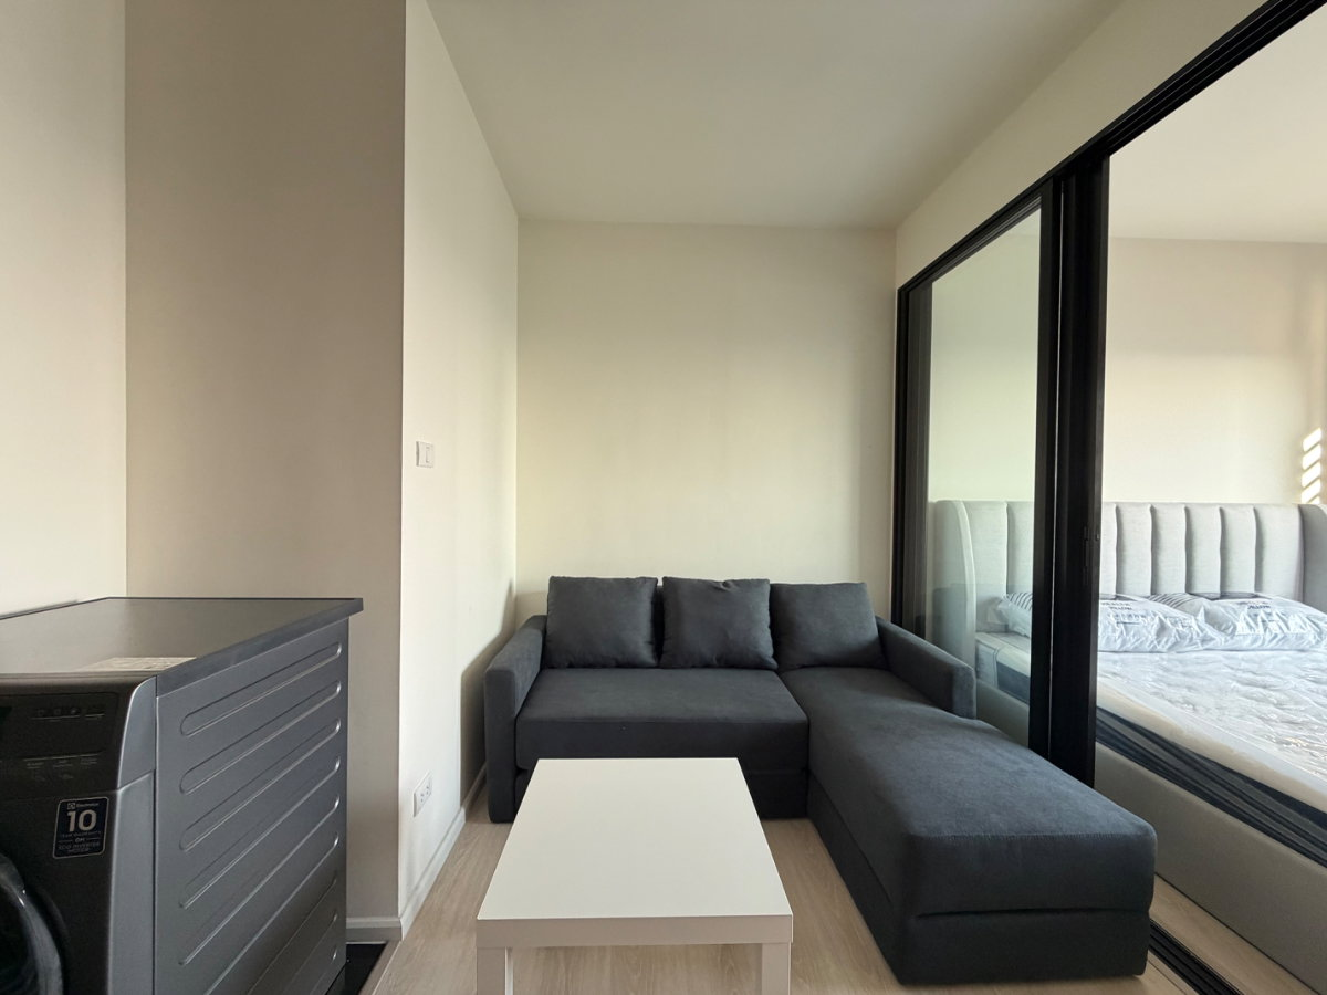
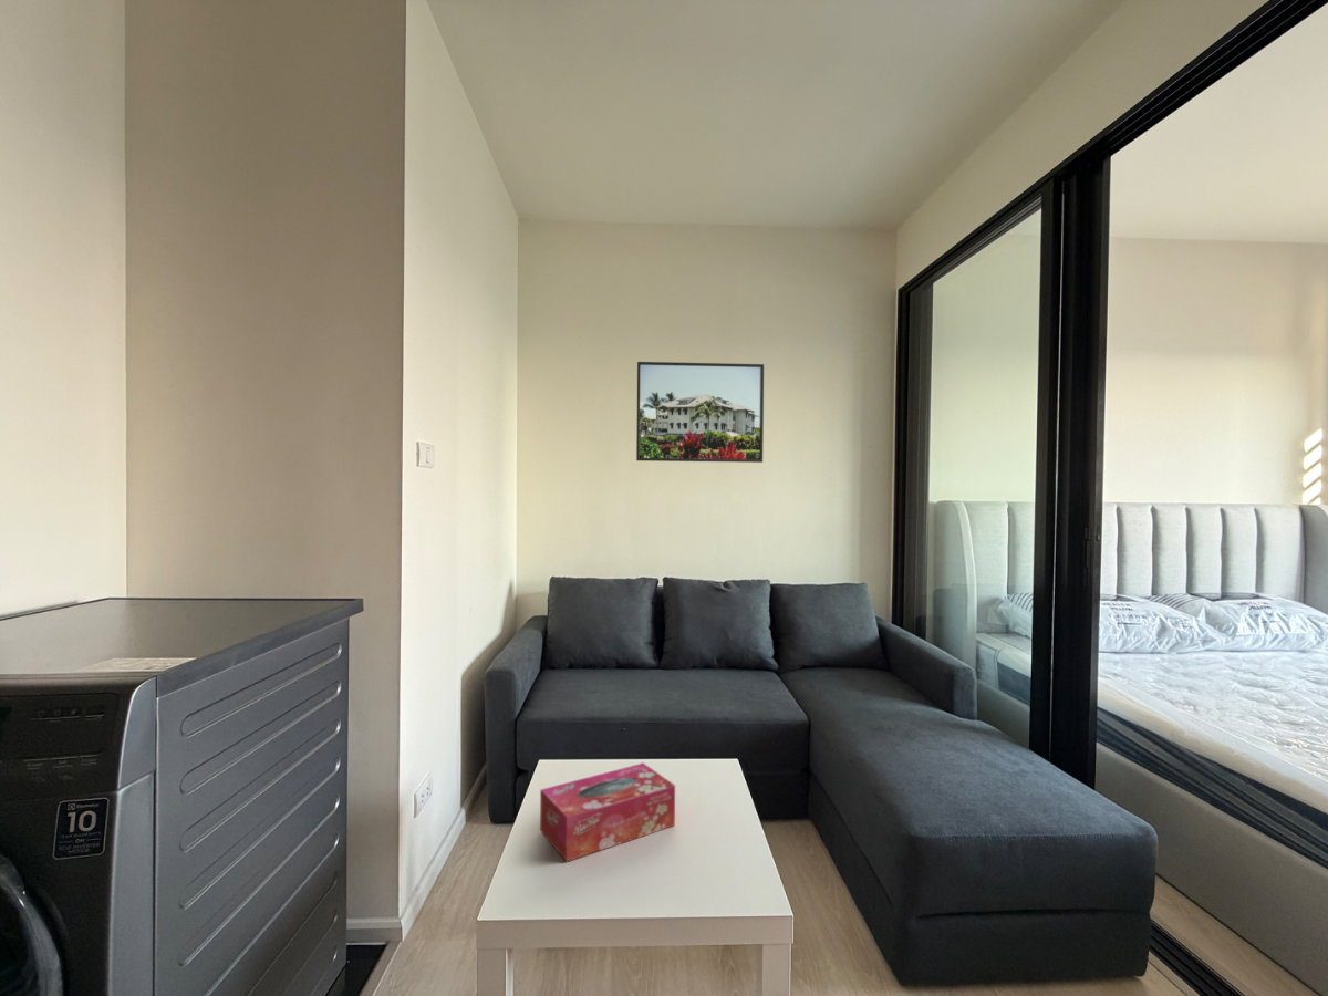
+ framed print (699, 412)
+ tissue box (608, 807)
